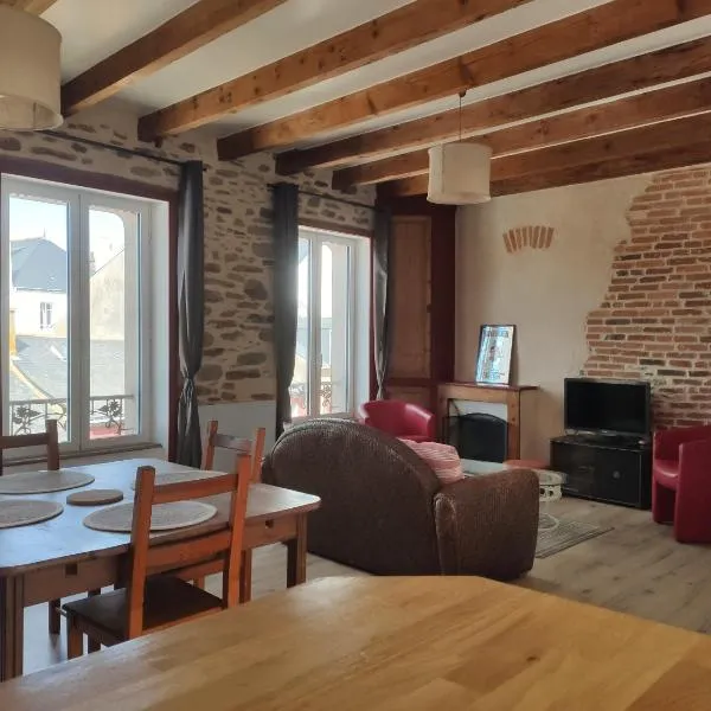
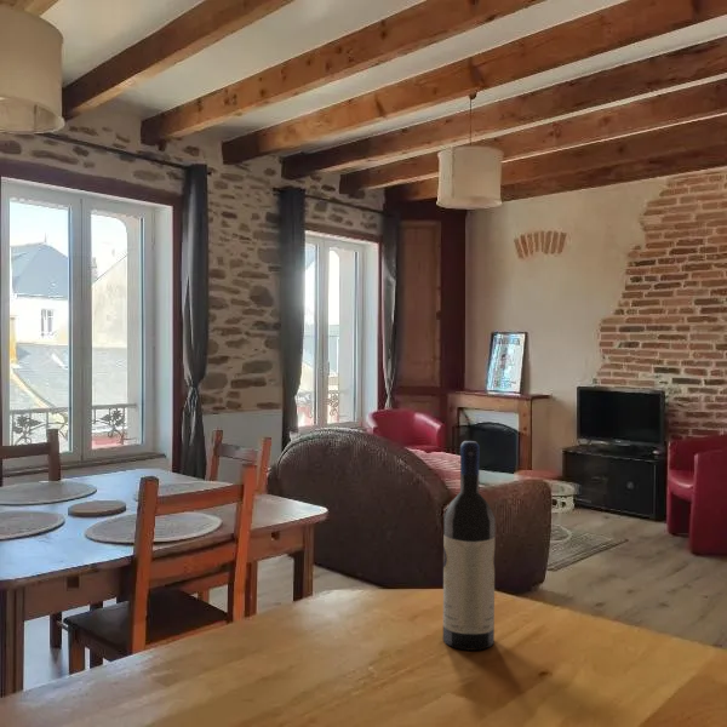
+ wine bottle (469, 540)
